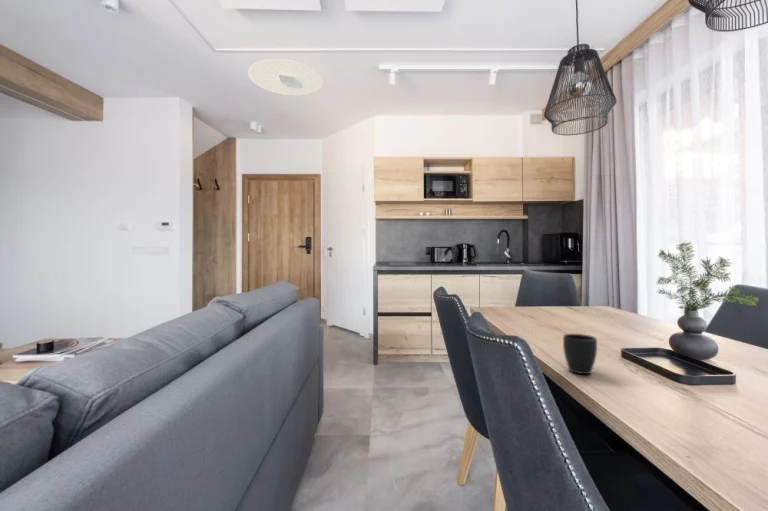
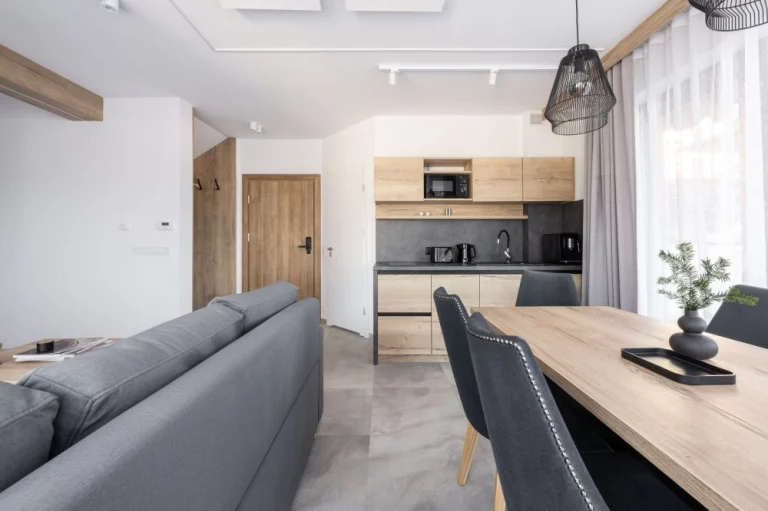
- mug (579, 352)
- ceiling light (286, 75)
